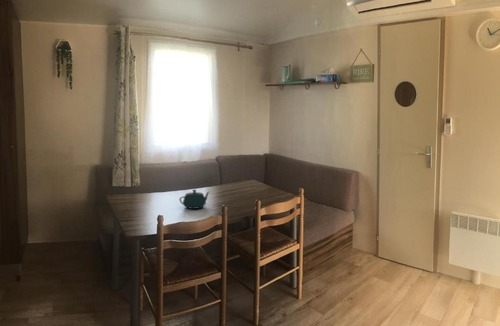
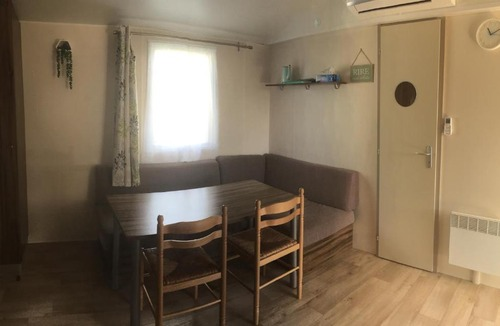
- teapot (195, 198)
